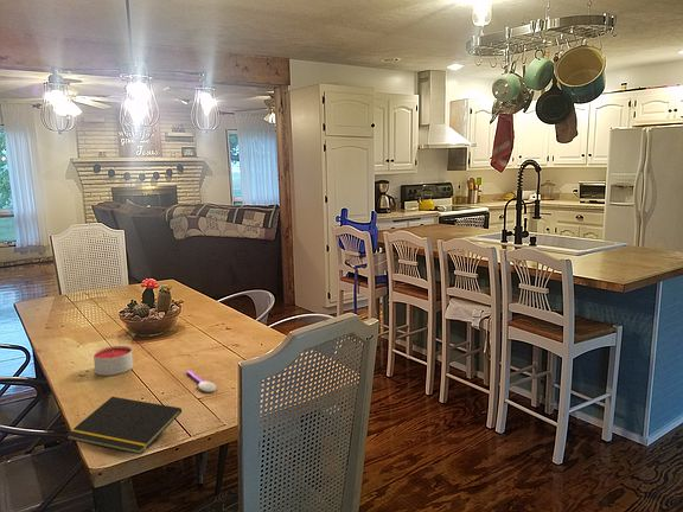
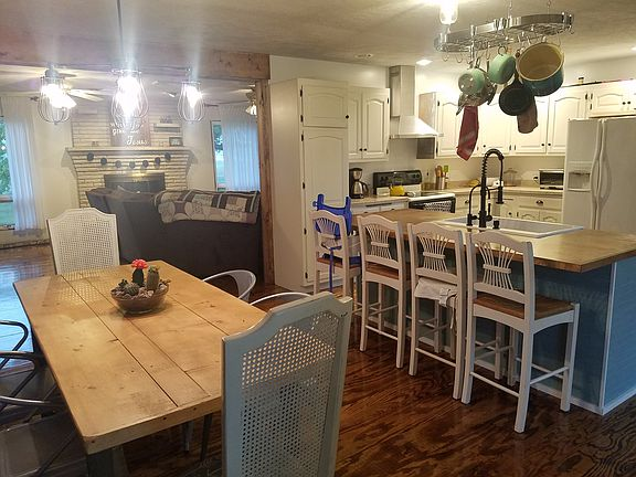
- notepad (125, 423)
- candle (113, 359)
- spoon (199, 379)
